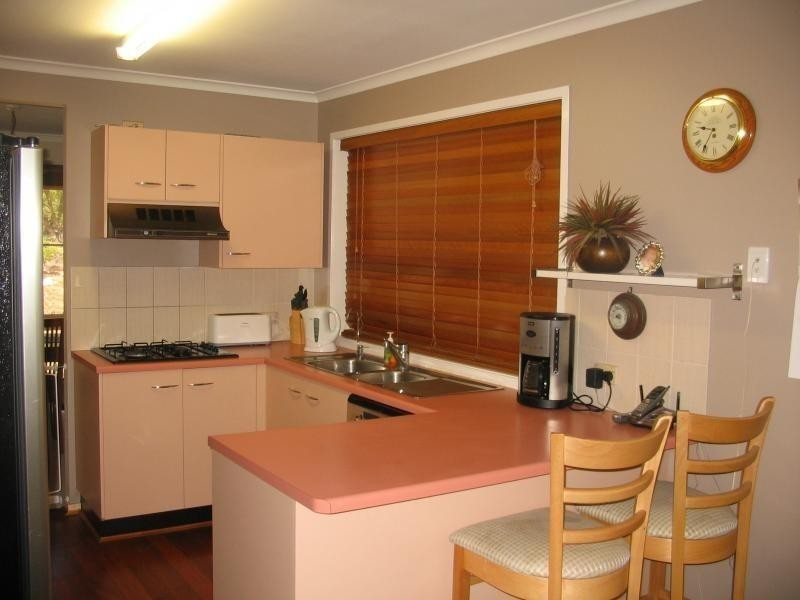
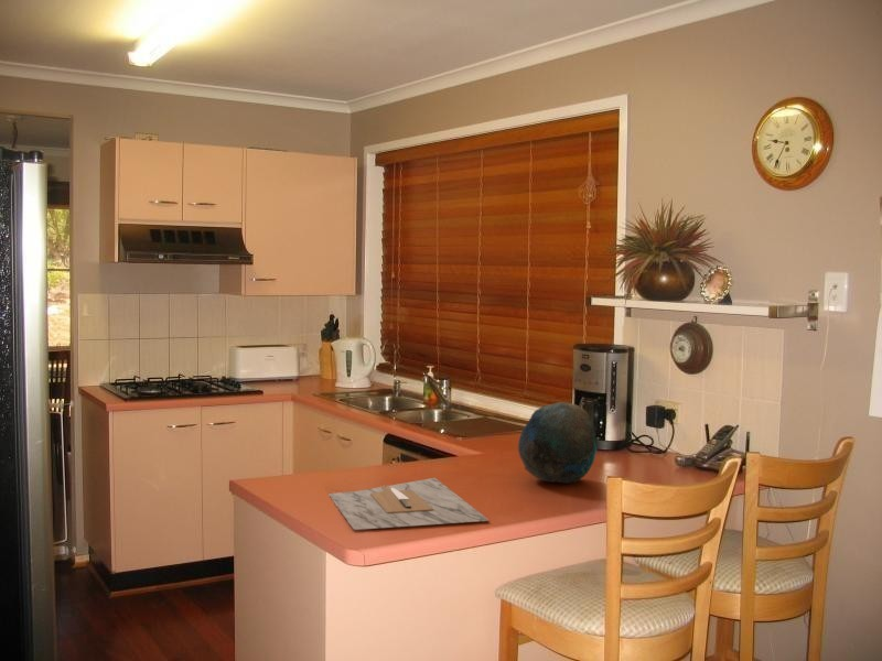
+ cutting board (398, 498)
+ decorative bowl (555, 442)
